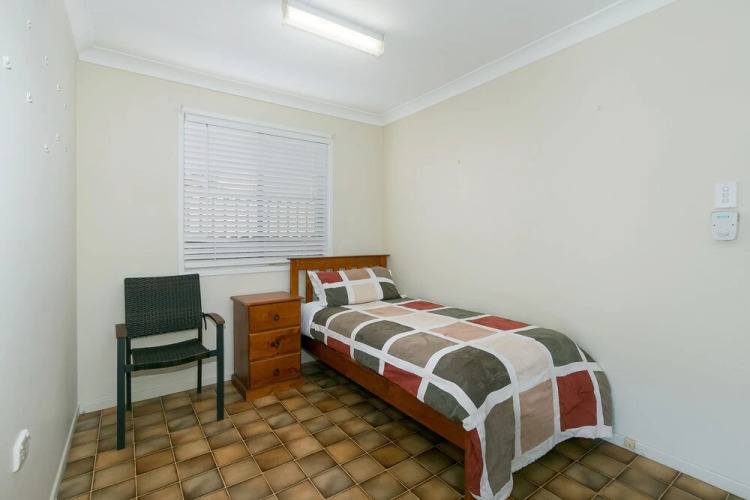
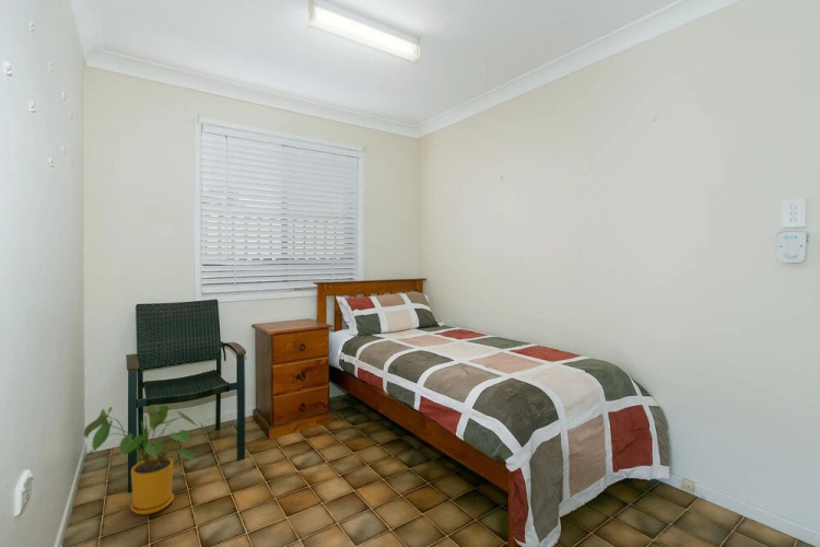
+ house plant (148, 457)
